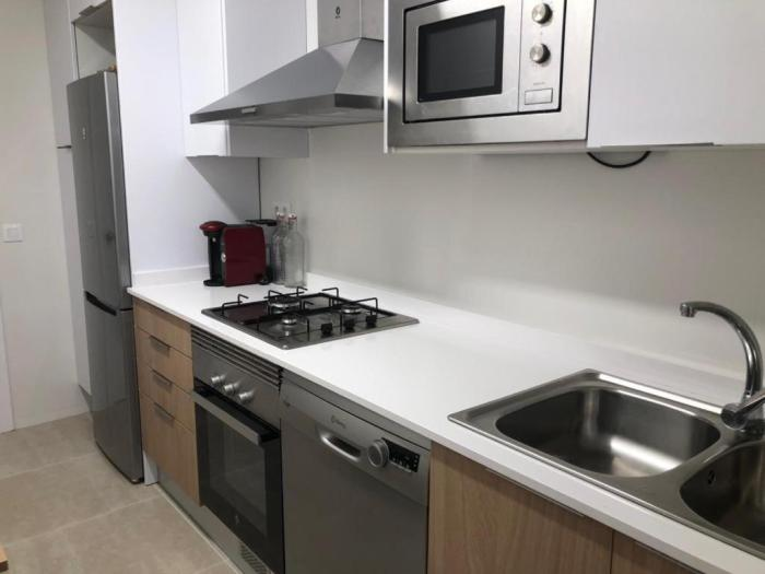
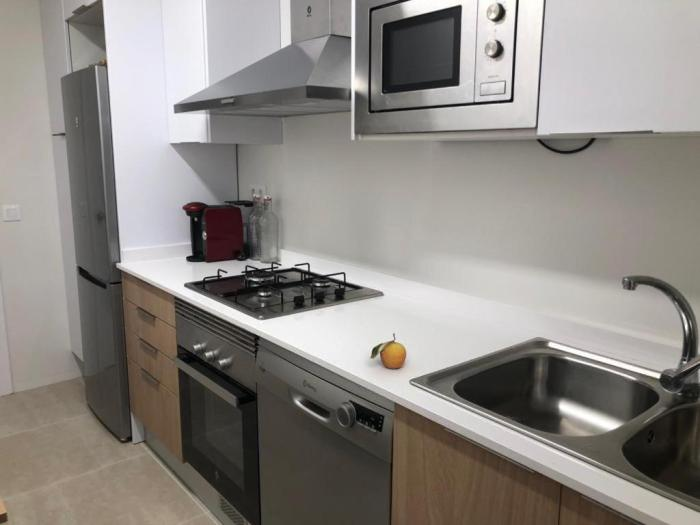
+ fruit (386, 351)
